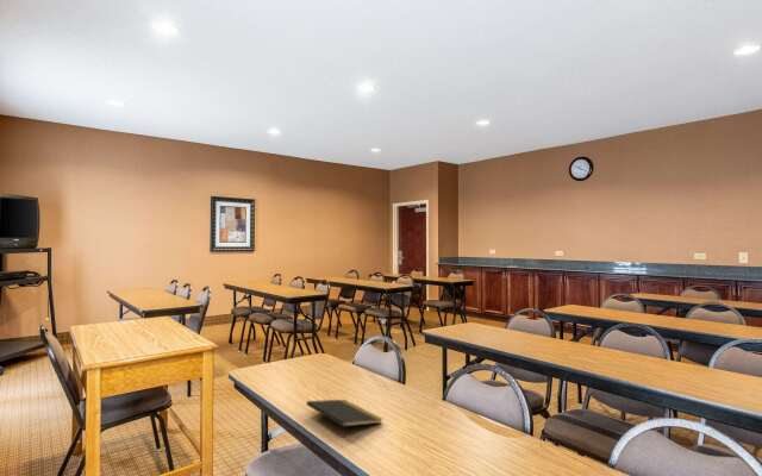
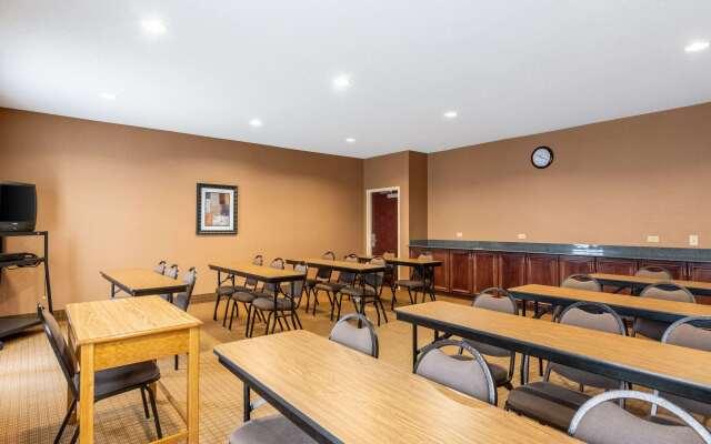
- notepad (343, 412)
